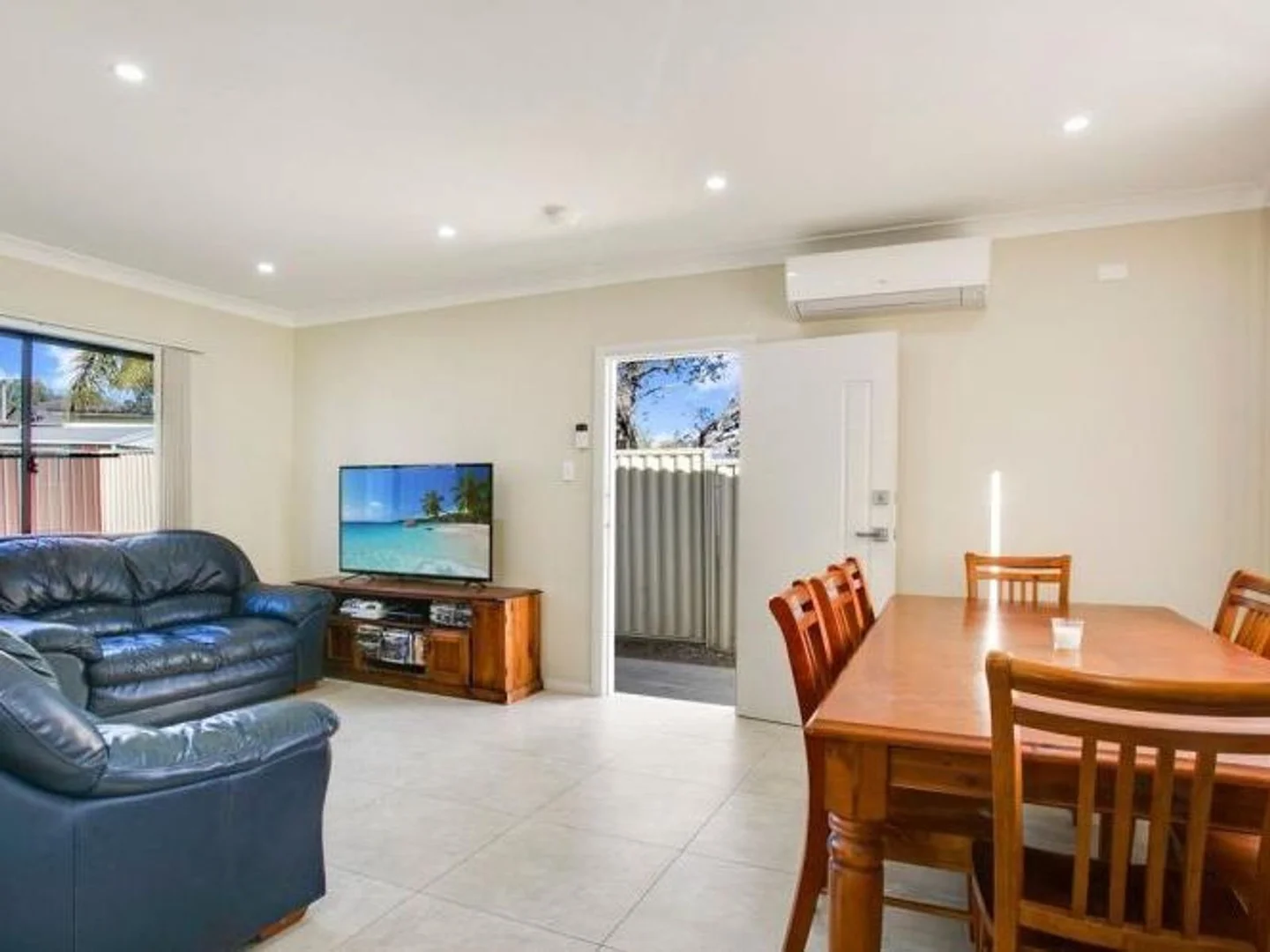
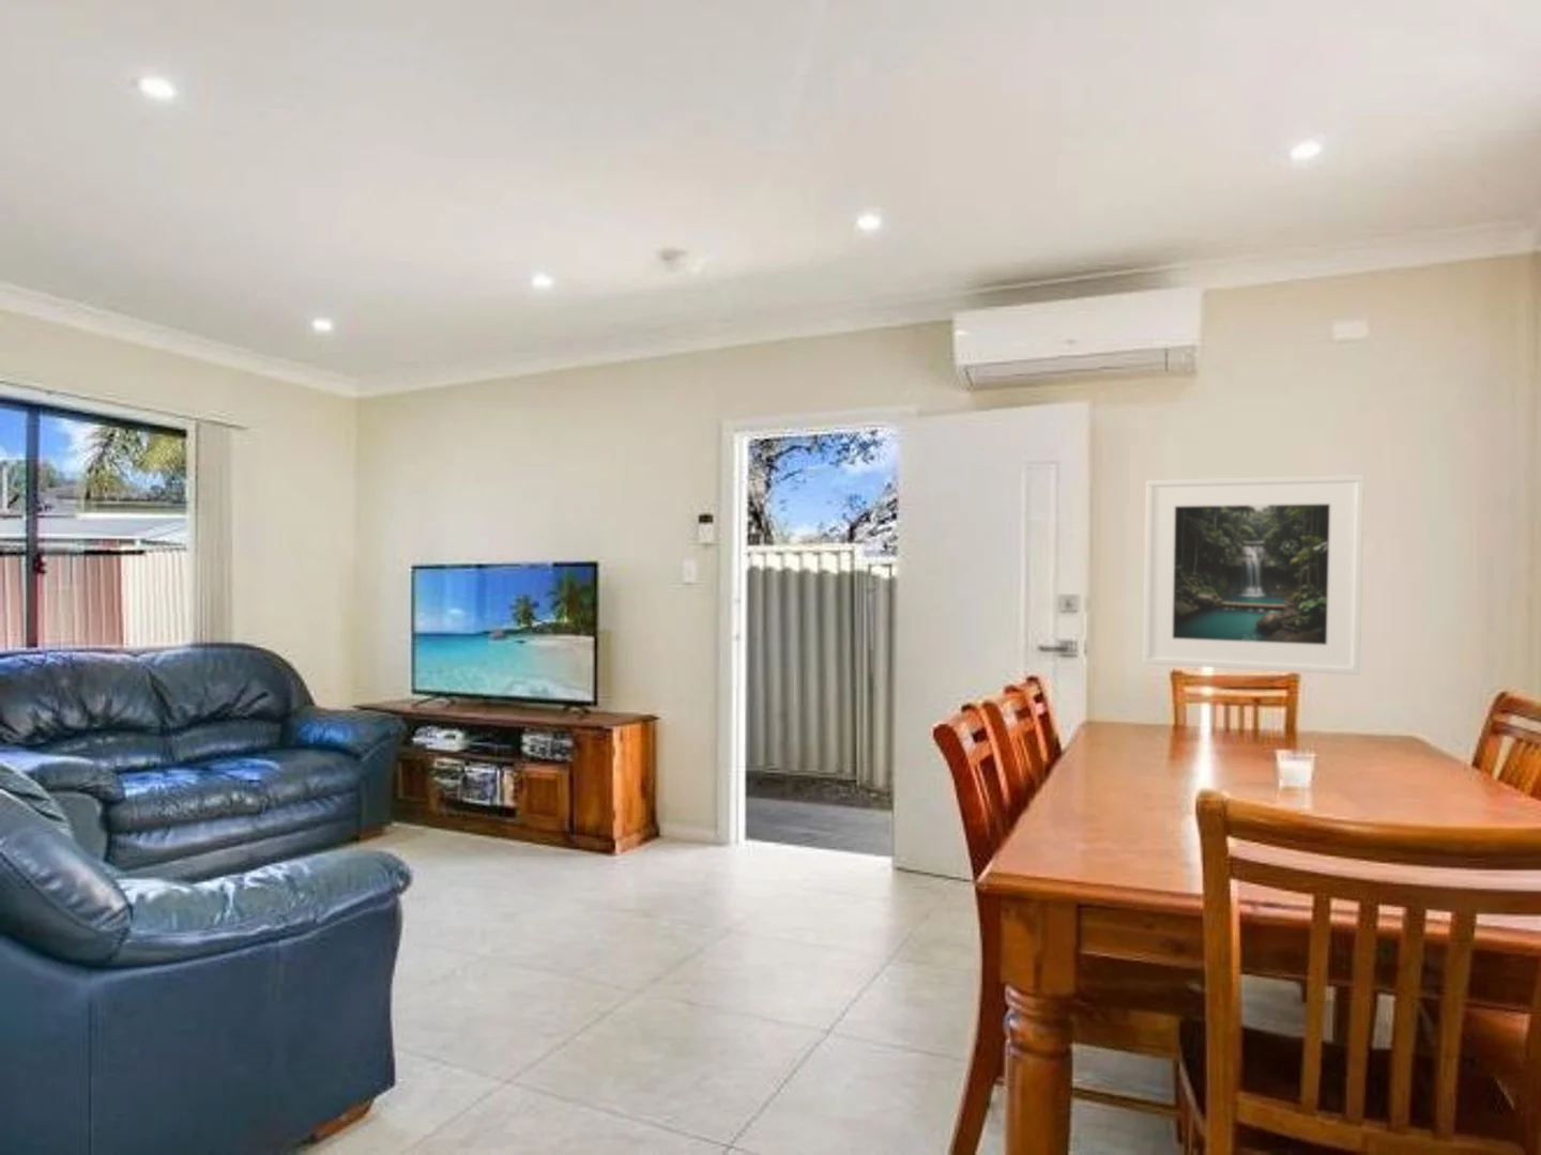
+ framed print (1247, 573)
